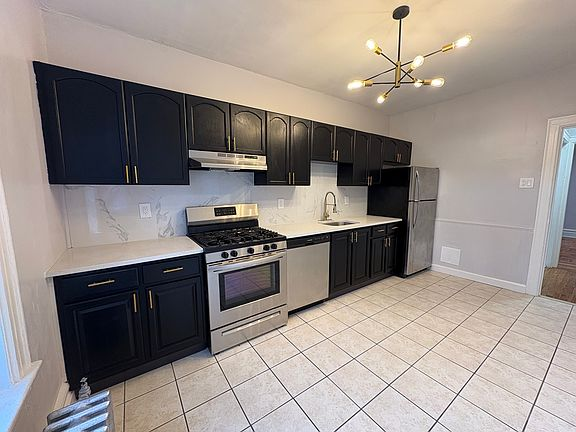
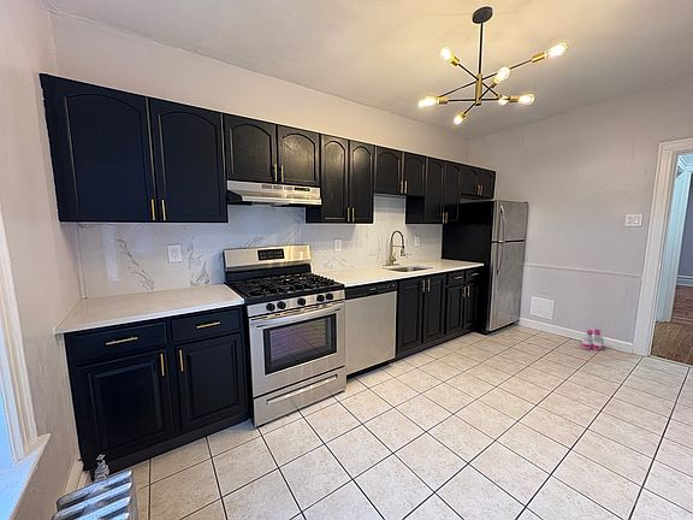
+ boots (591, 338)
